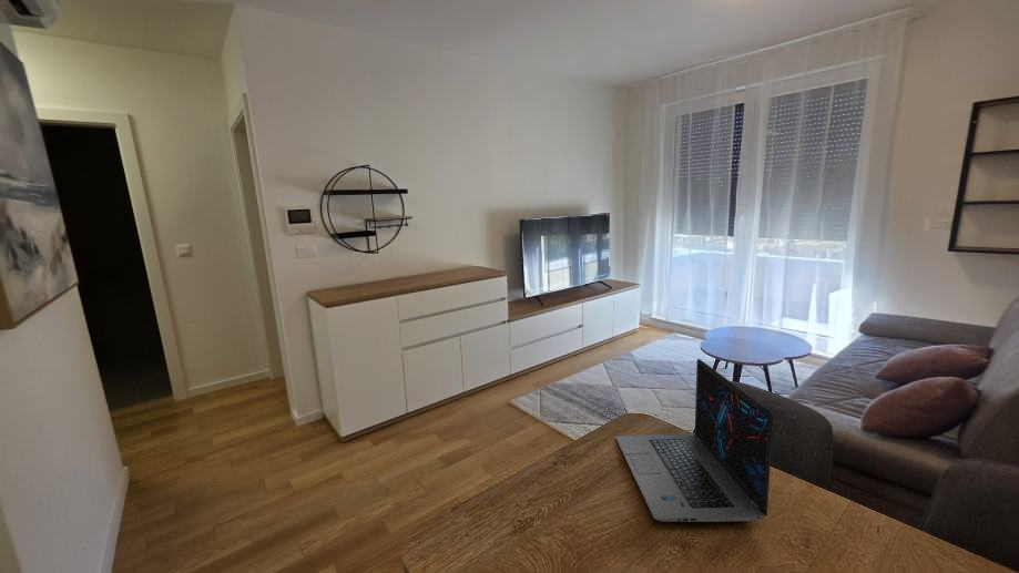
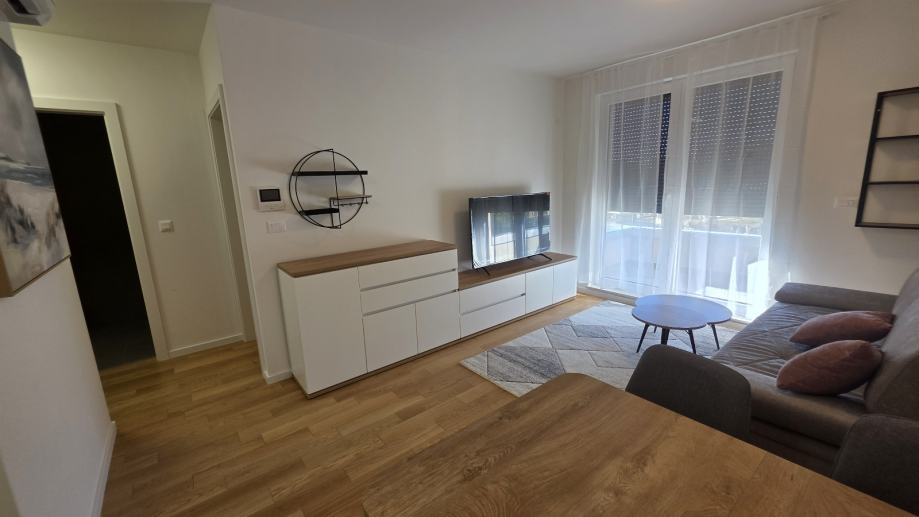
- laptop (680, 433)
